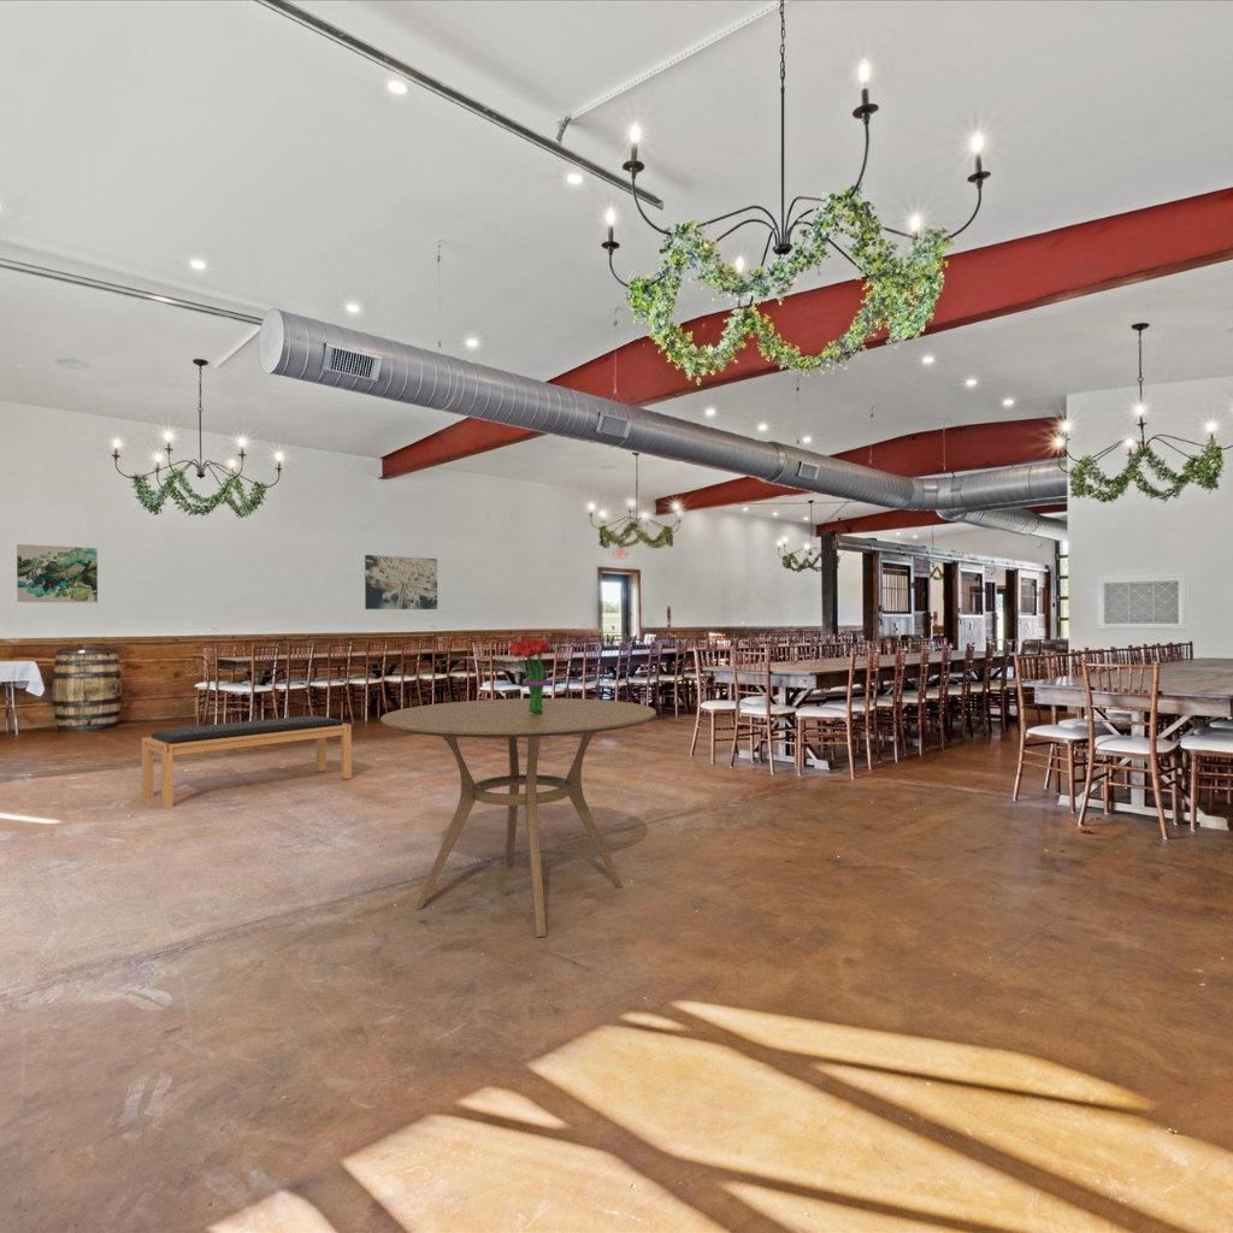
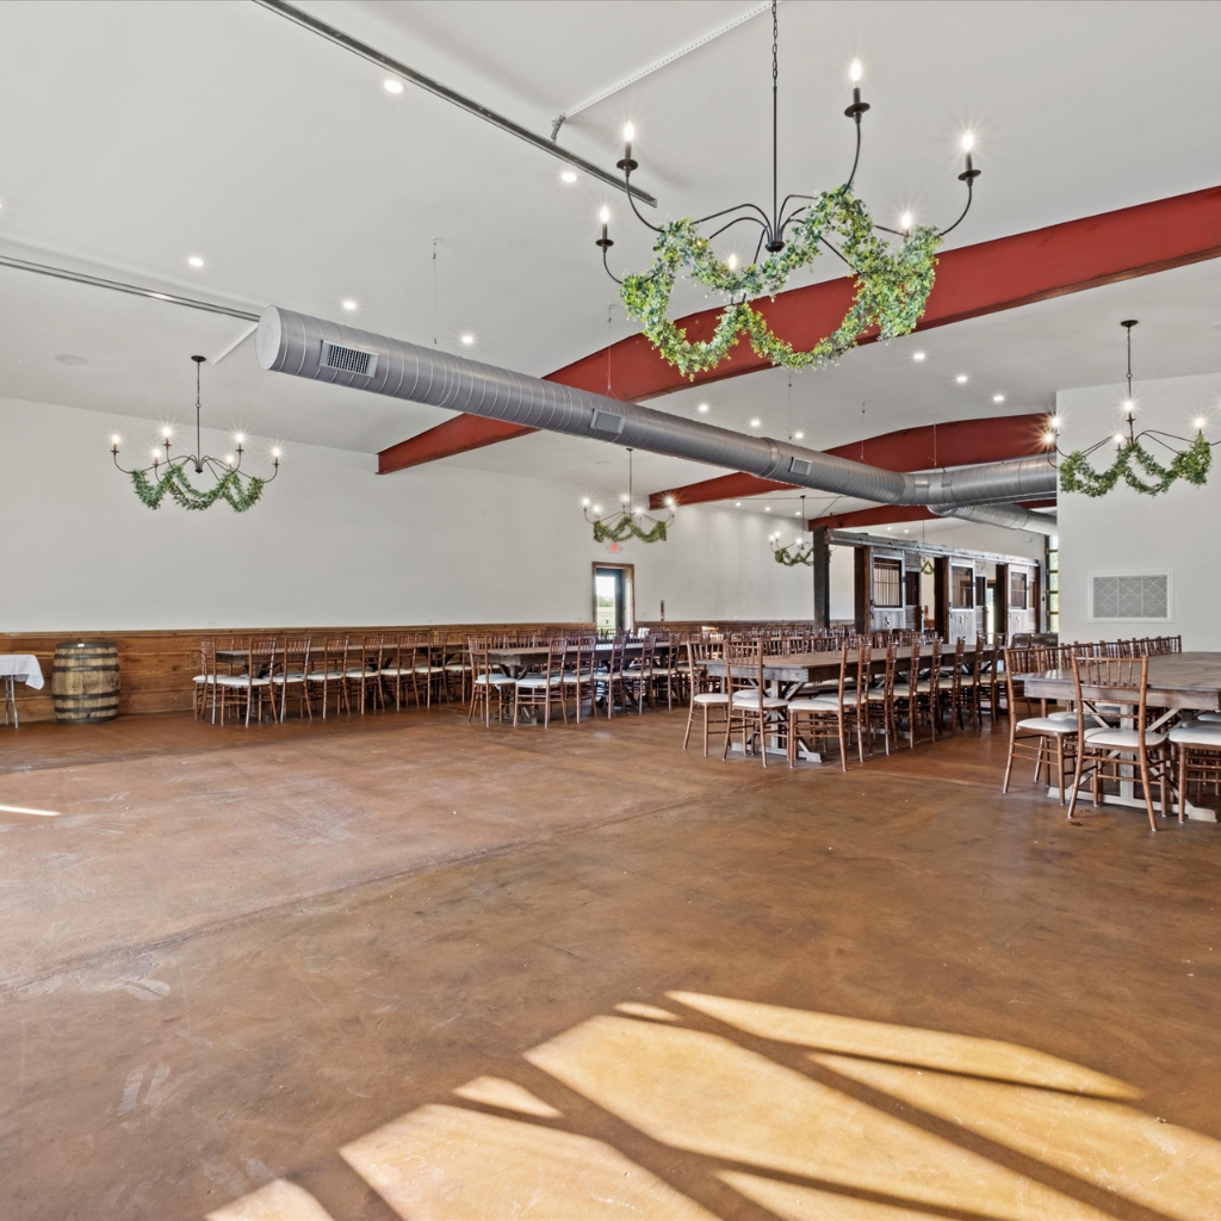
- dining table (521, 803)
- bench (250, 745)
- bouquet (532, 676)
- wall art (58, 574)
- wall art (402, 583)
